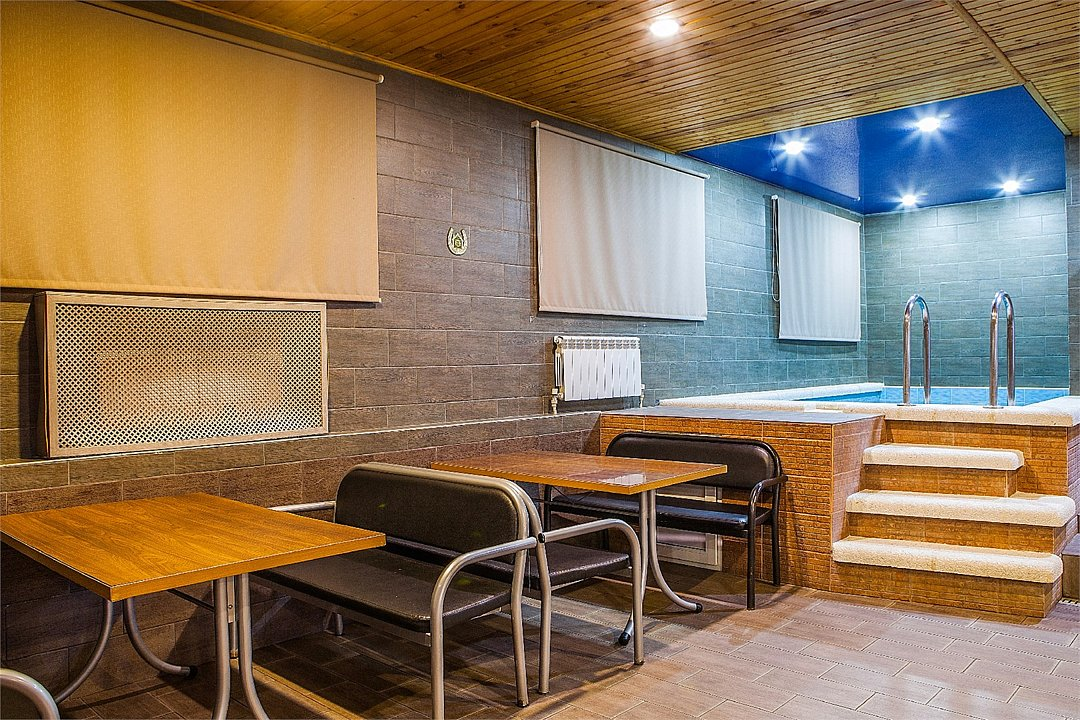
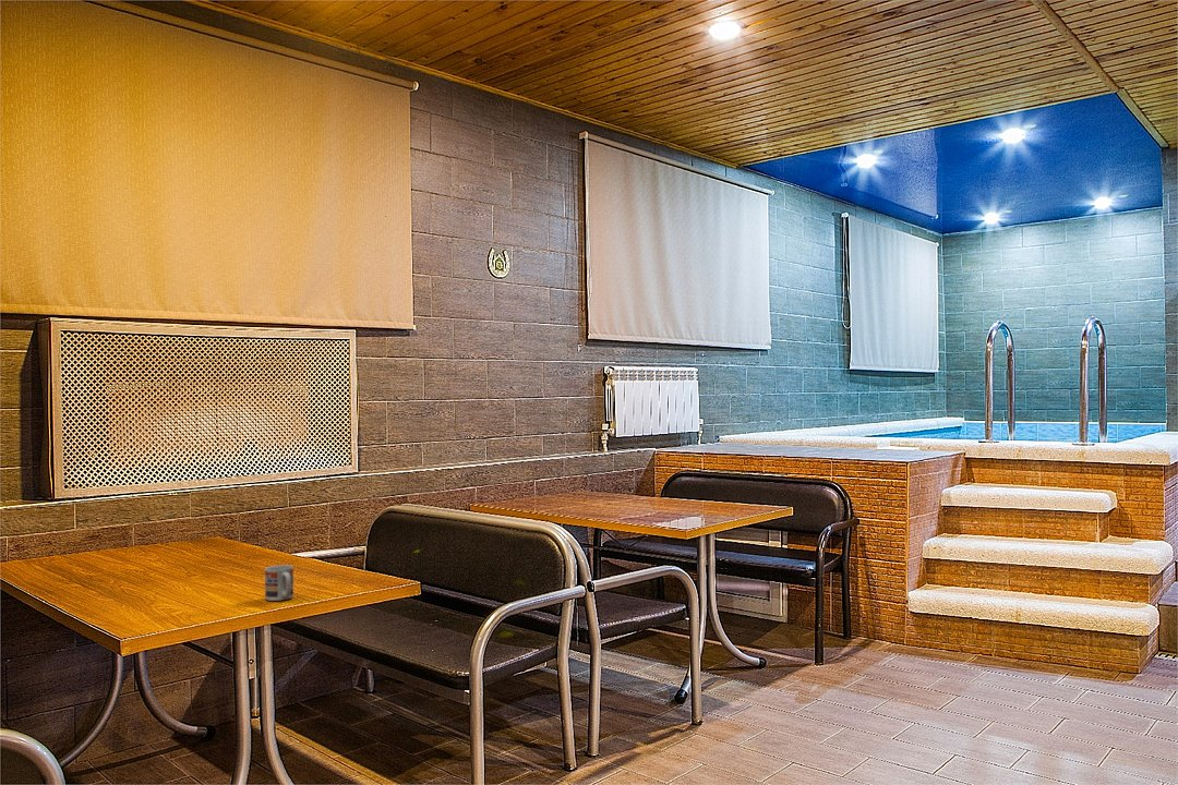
+ cup (281, 583)
